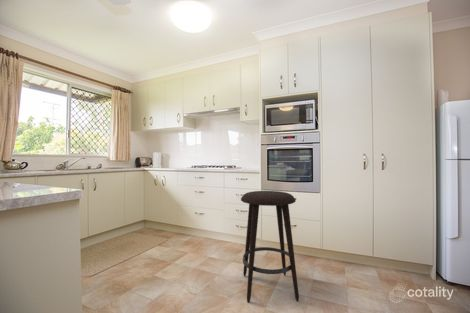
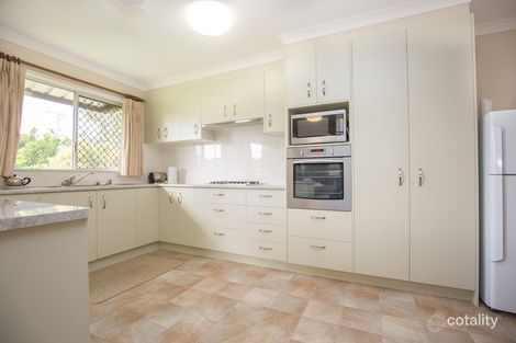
- stool (268, 247)
